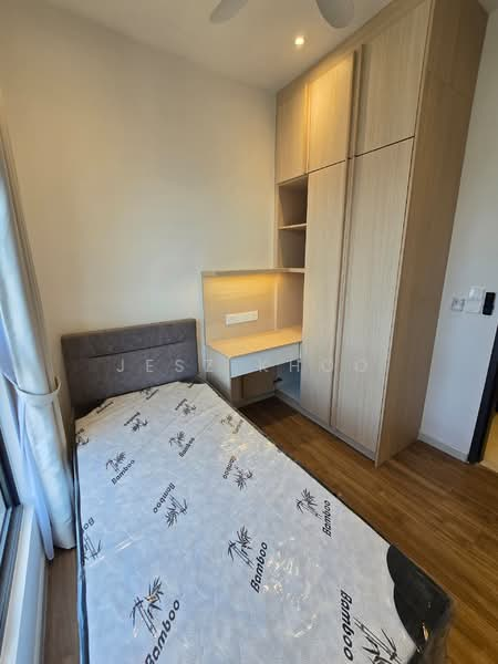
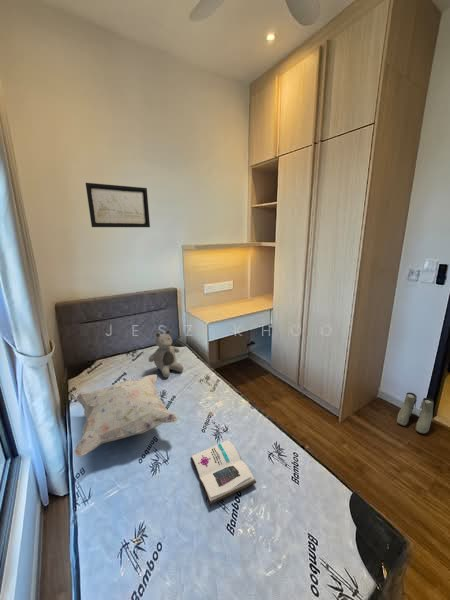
+ boots (412, 410)
+ decorative pillow (124, 407)
+ teddy bear (167, 351)
+ book (221, 467)
+ wall art (120, 206)
